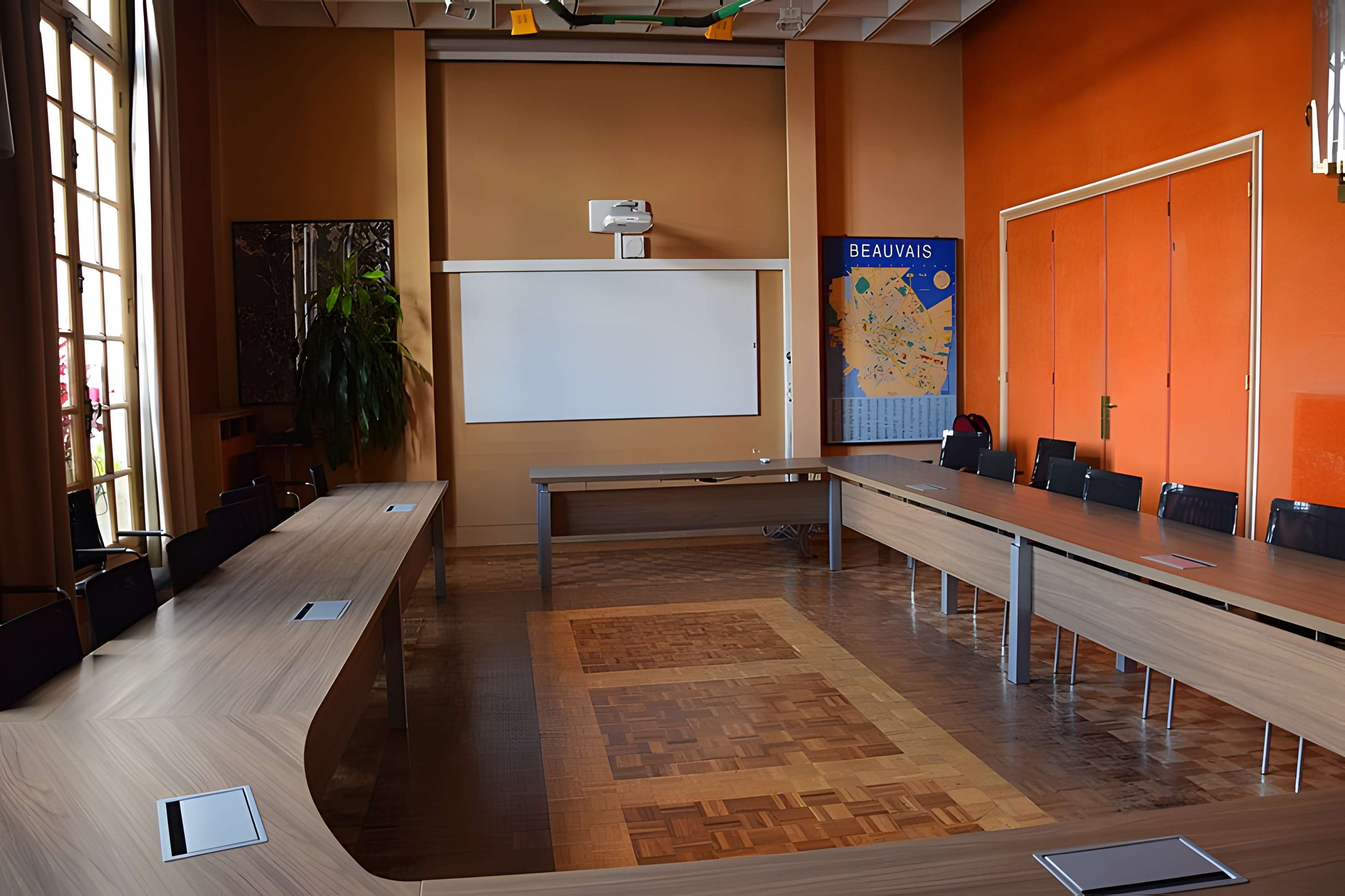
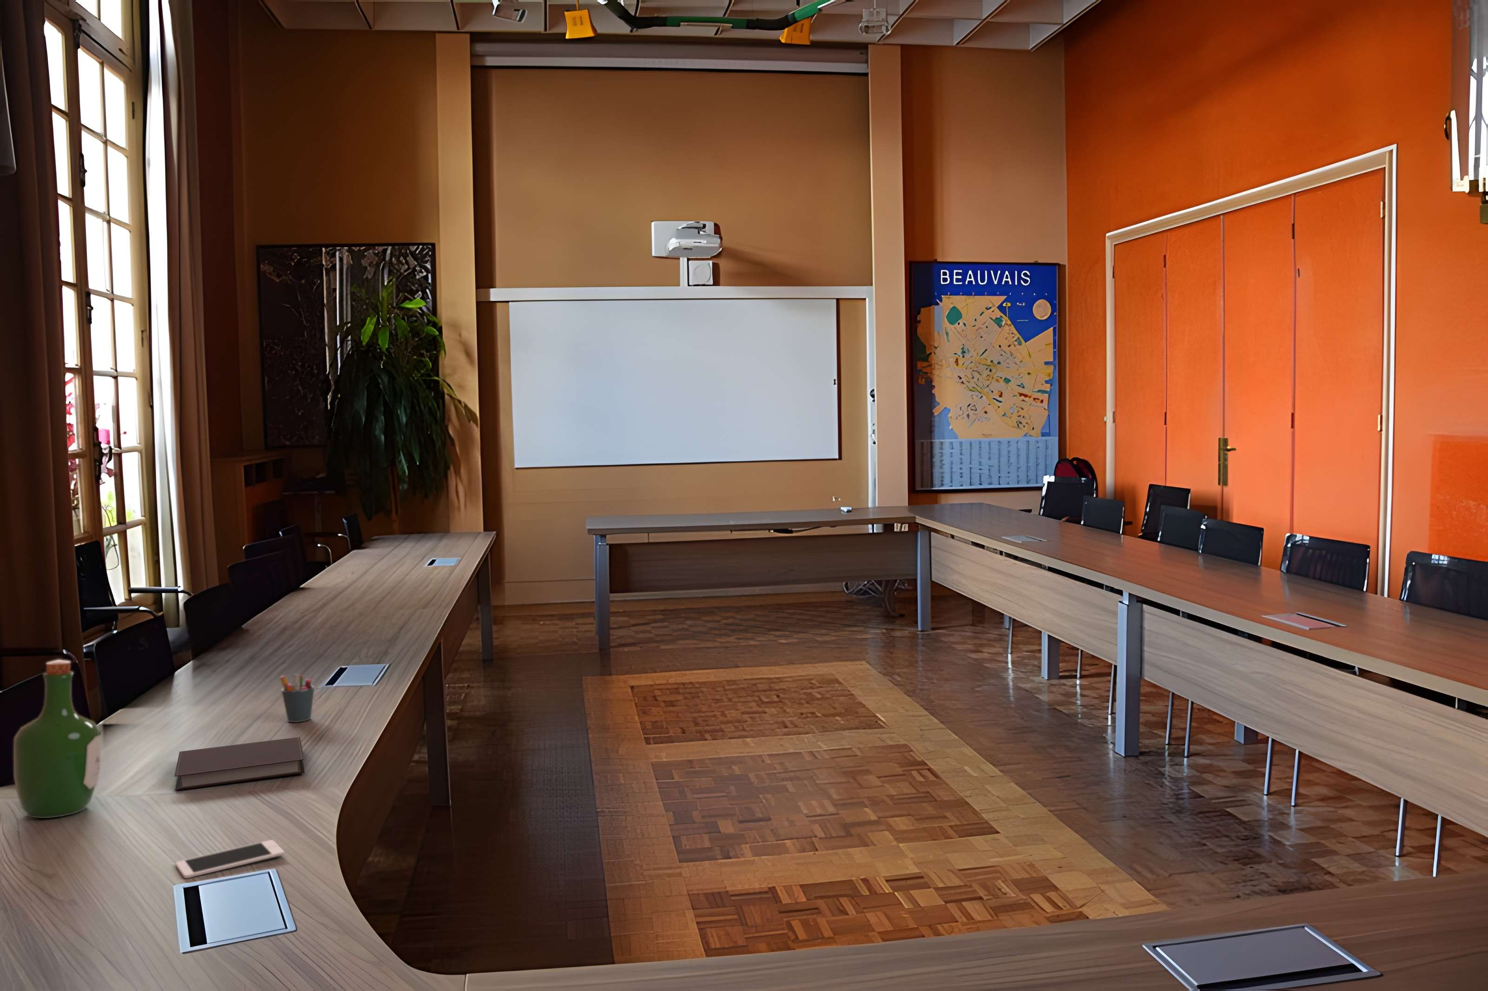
+ notebook (241, 761)
+ wine bottle (58, 736)
+ cell phone (230, 858)
+ pen holder (298, 695)
